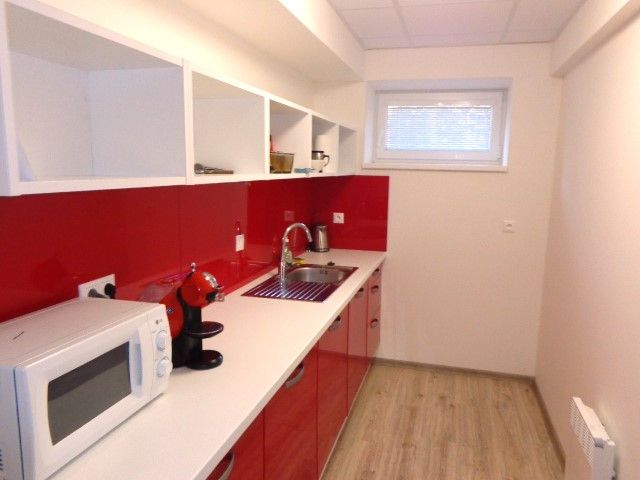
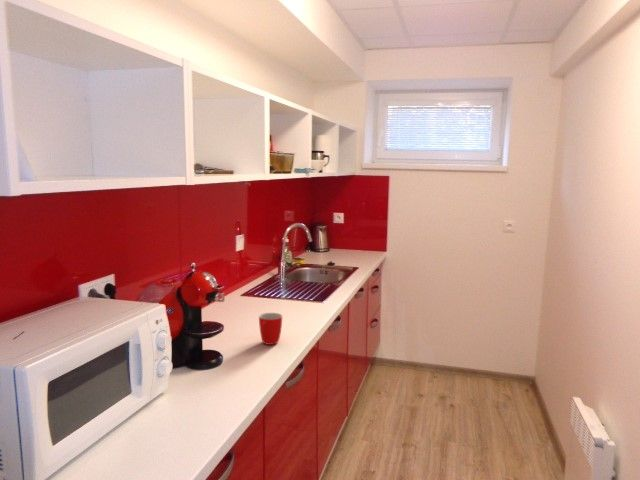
+ mug (268, 330)
